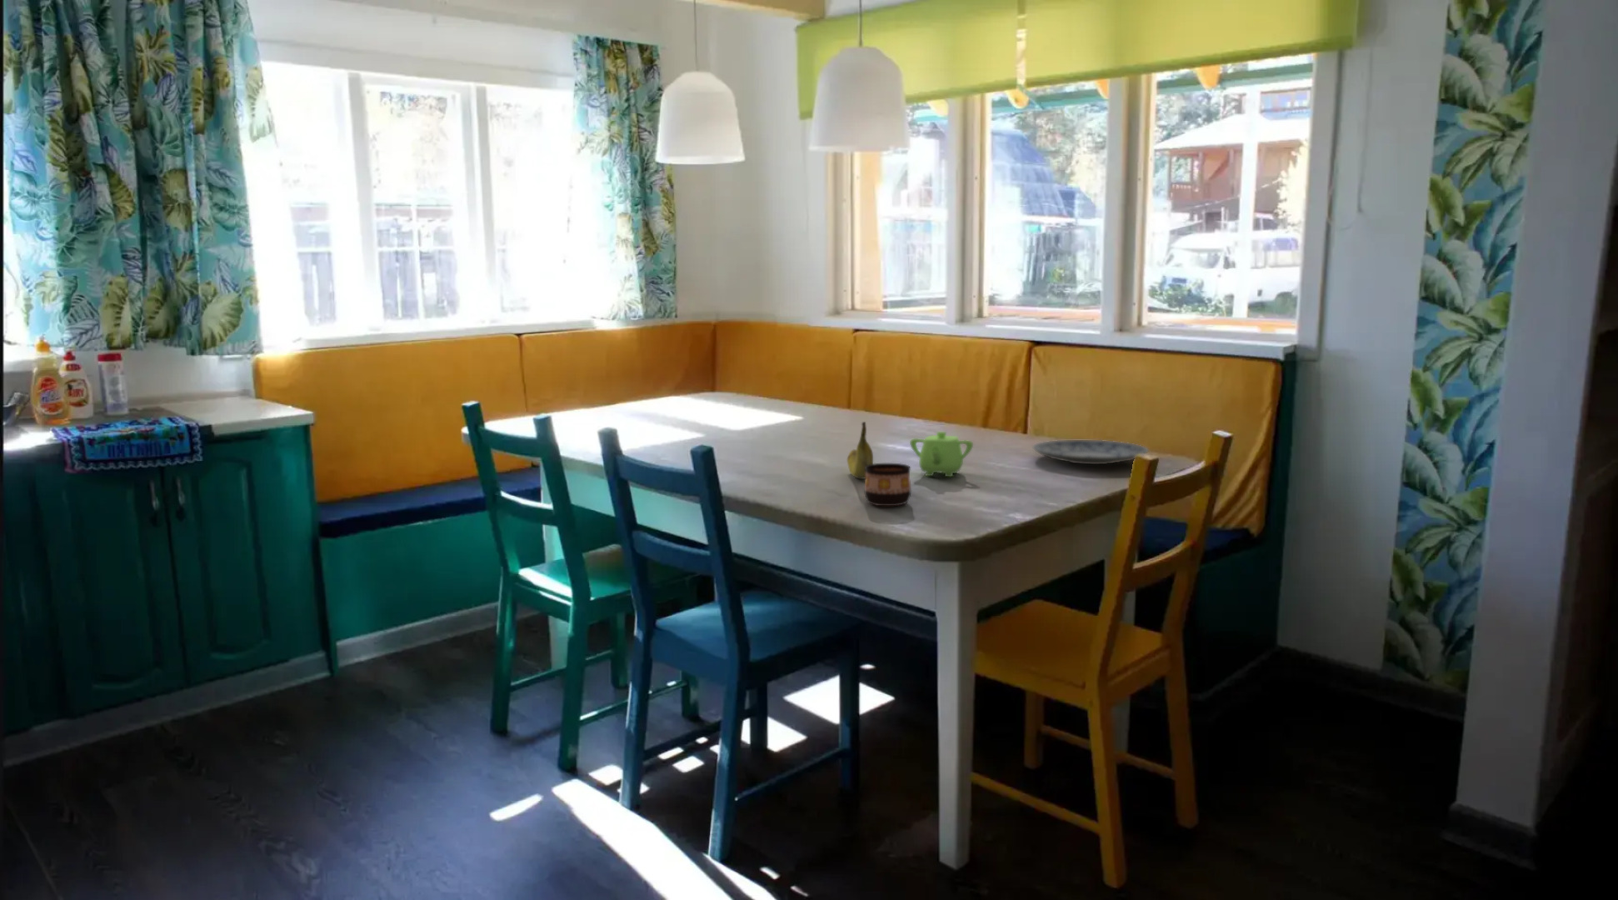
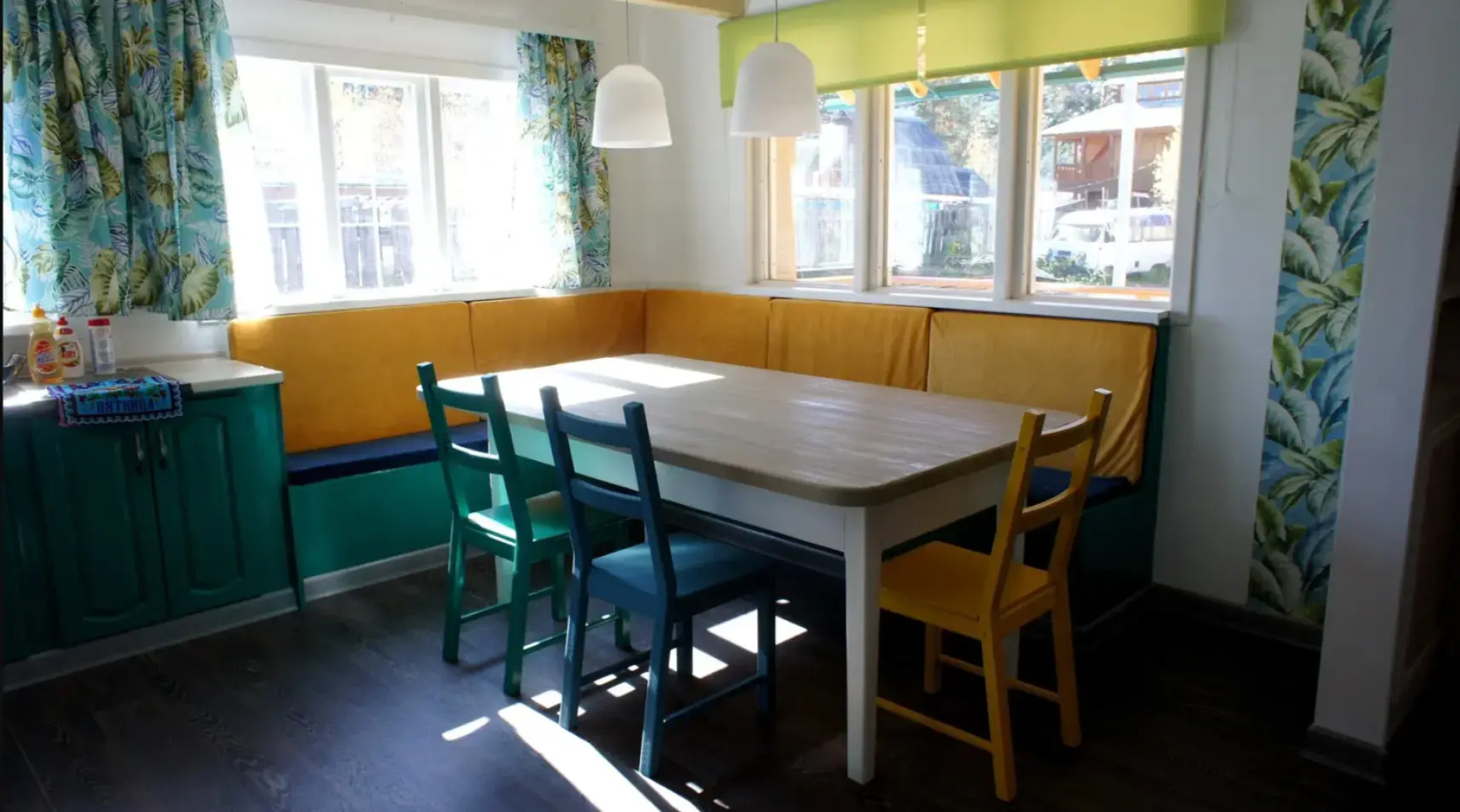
- fruit (860, 448)
- plate (1089, 453)
- teapot (941, 452)
- cup (890, 484)
